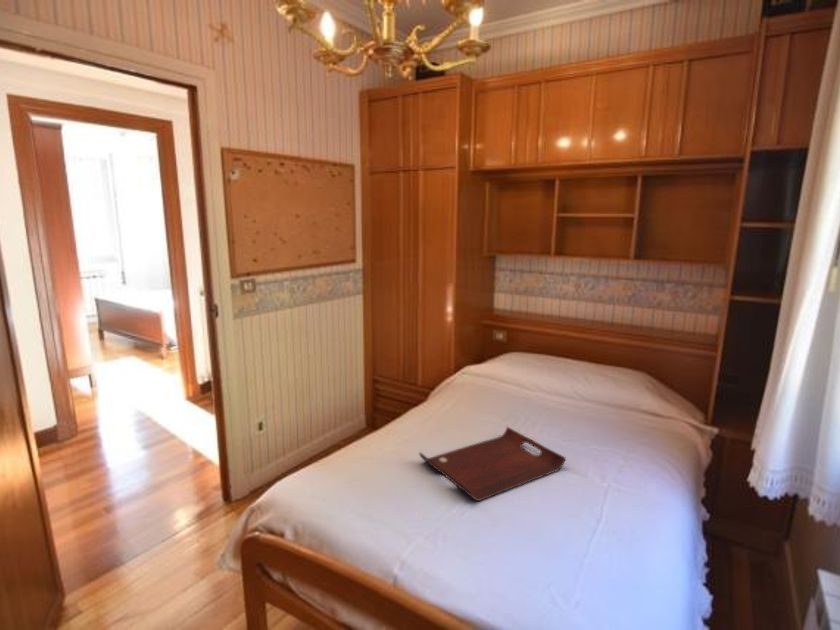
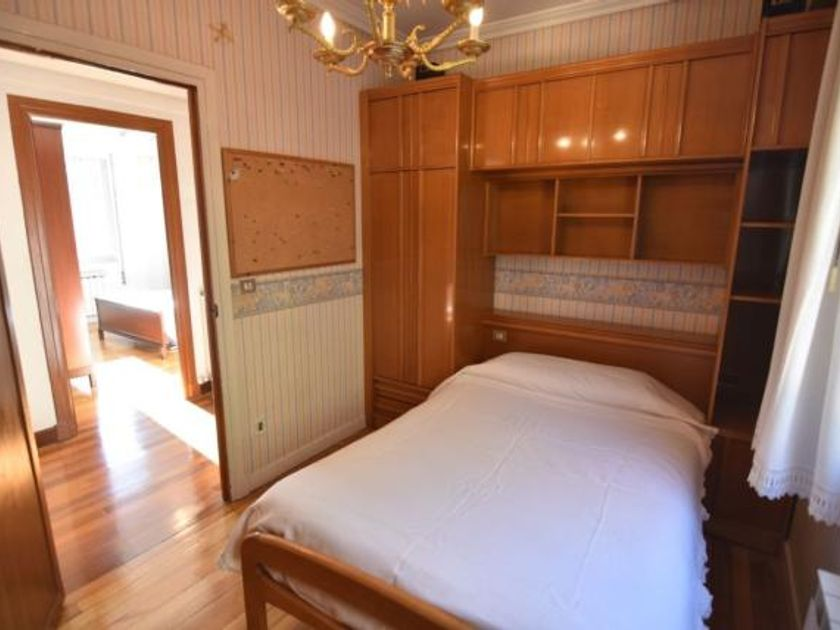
- serving tray (491, 459)
